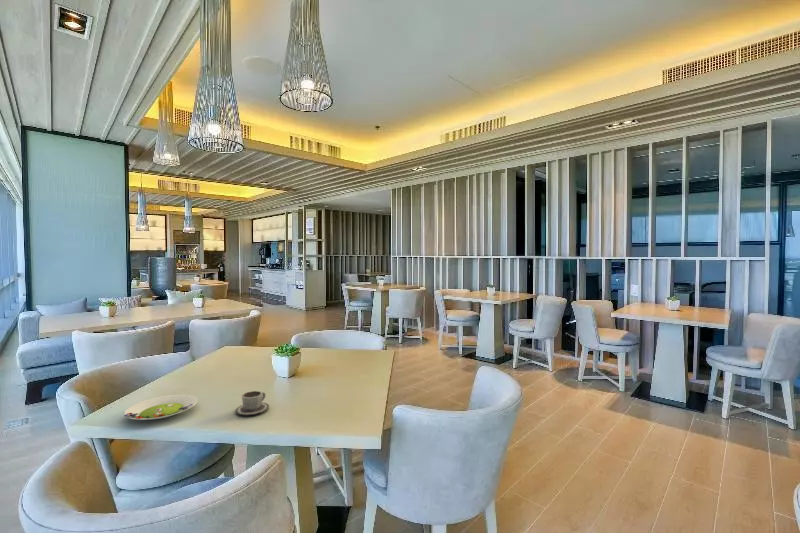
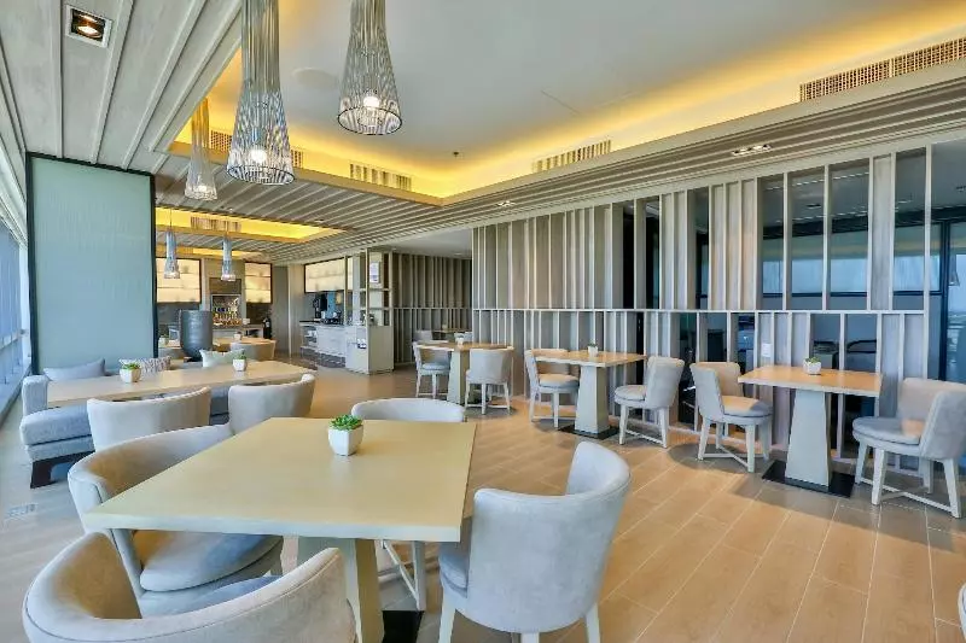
- cup (252, 402)
- salad plate (162, 407)
